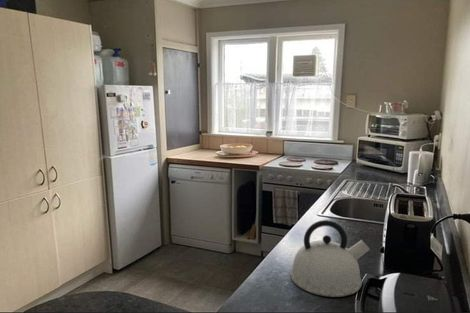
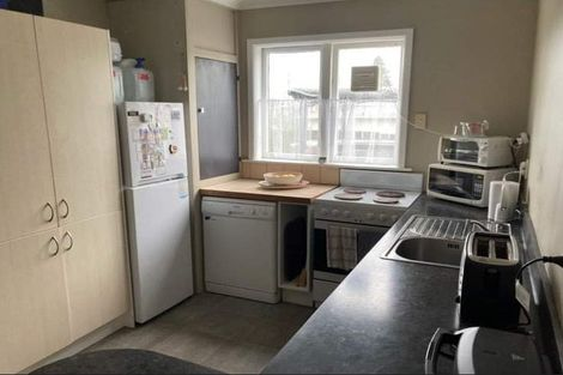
- kettle (329, 249)
